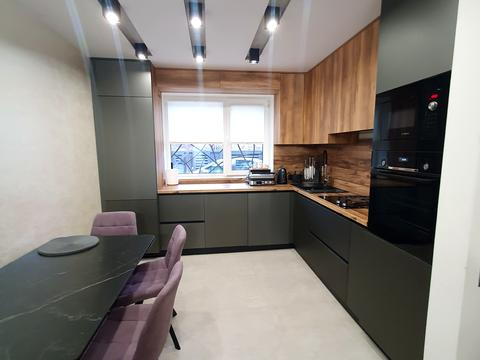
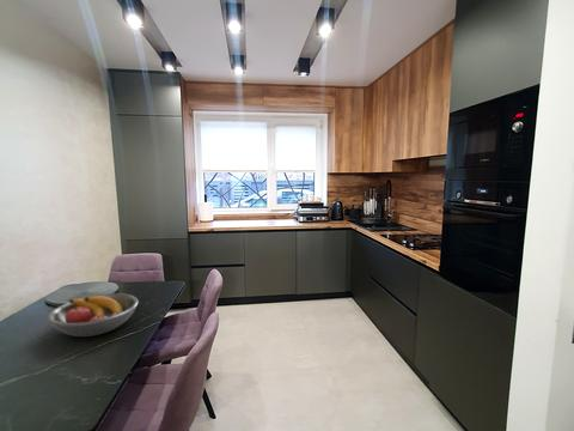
+ fruit bowl (96, 314)
